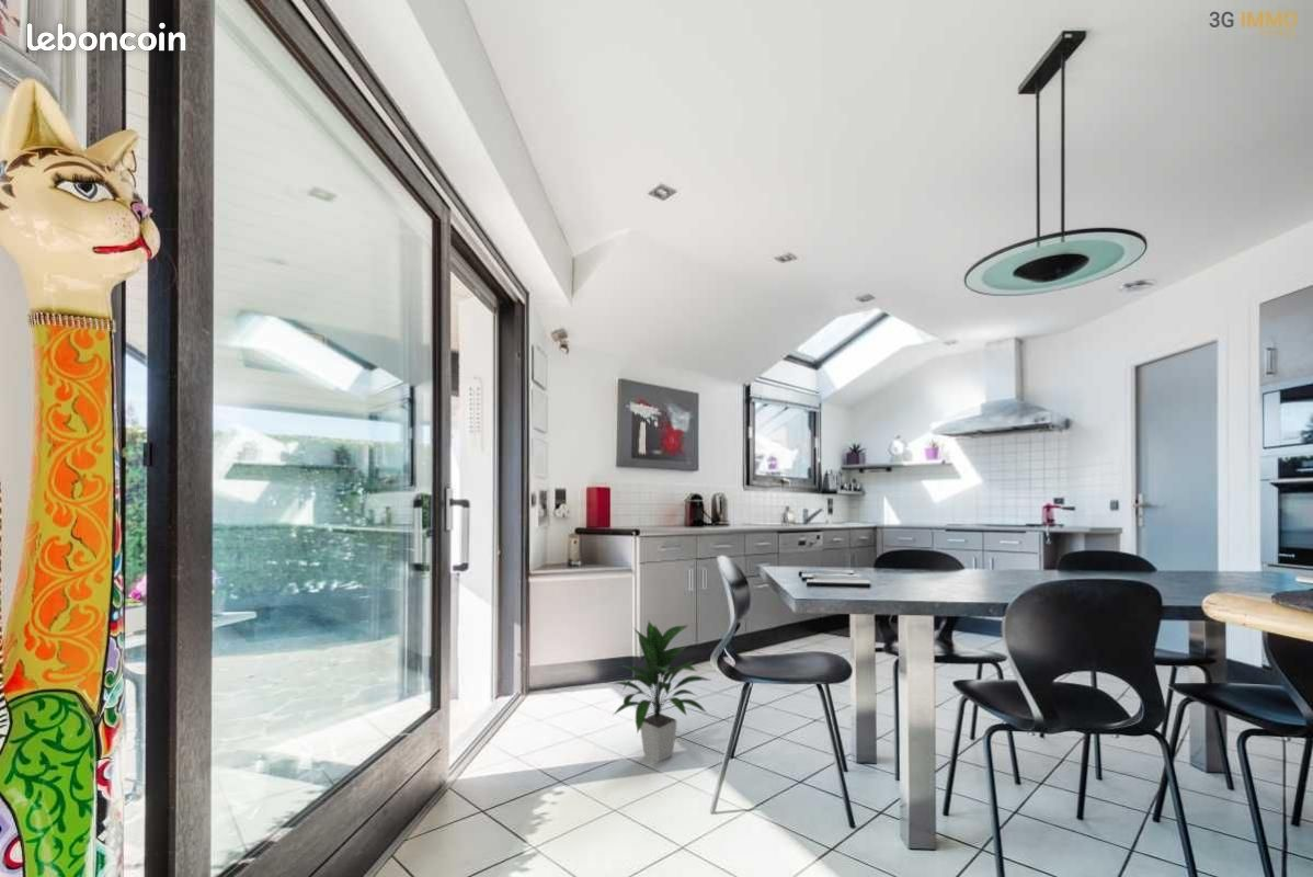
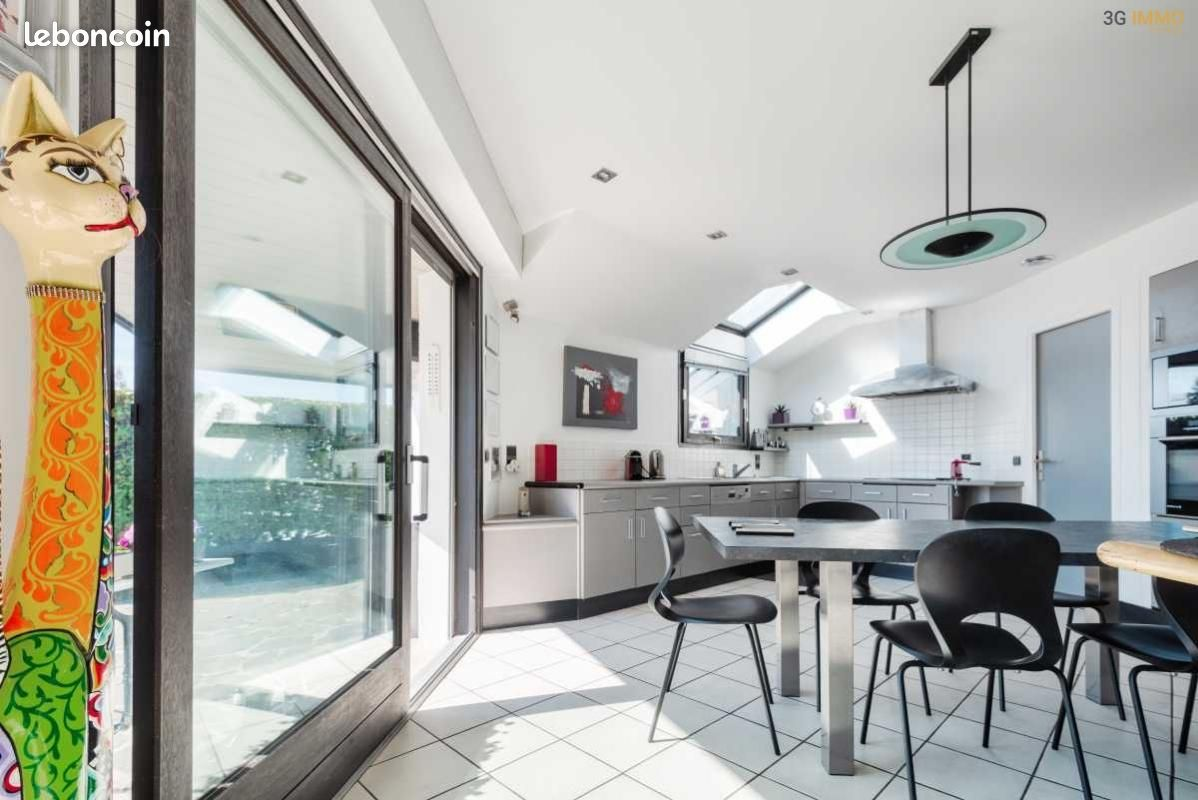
- indoor plant (656, 686)
